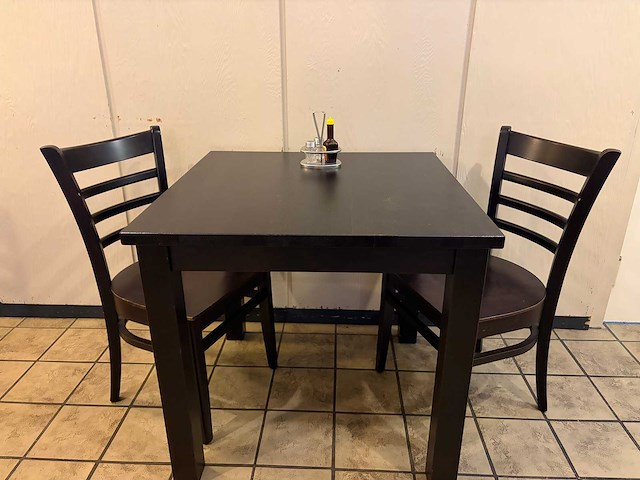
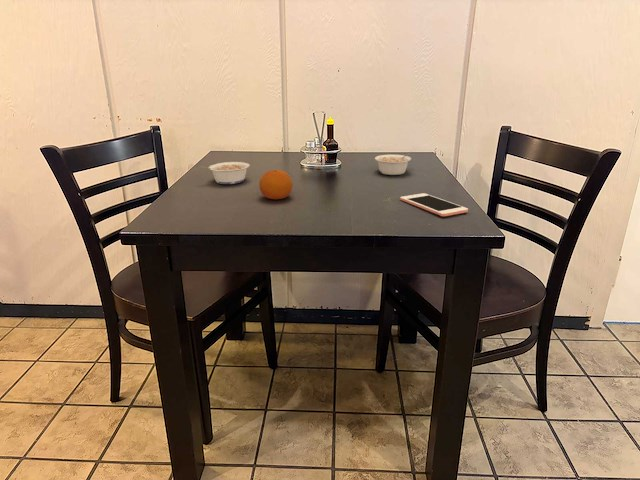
+ fruit (275, 184)
+ legume (228, 172)
+ cell phone (432, 204)
+ legume (392, 163)
